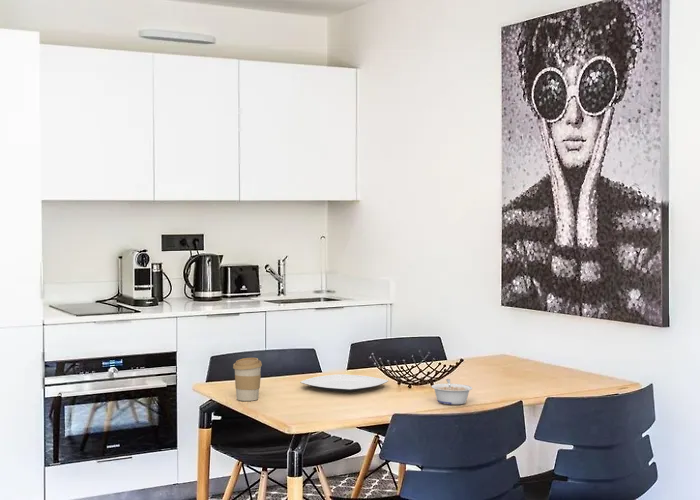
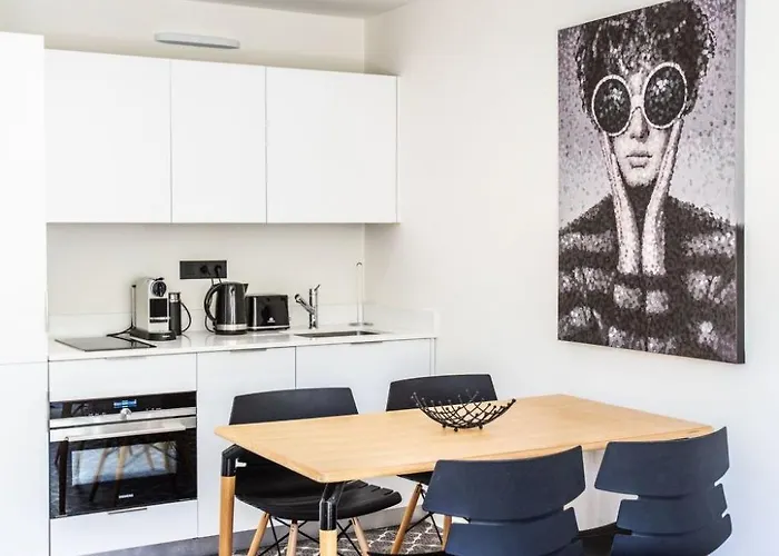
- legume (450, 392)
- plate (344, 383)
- coffee cup (247, 378)
